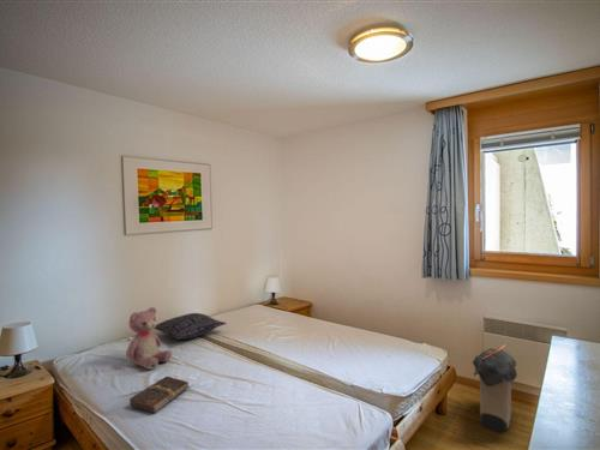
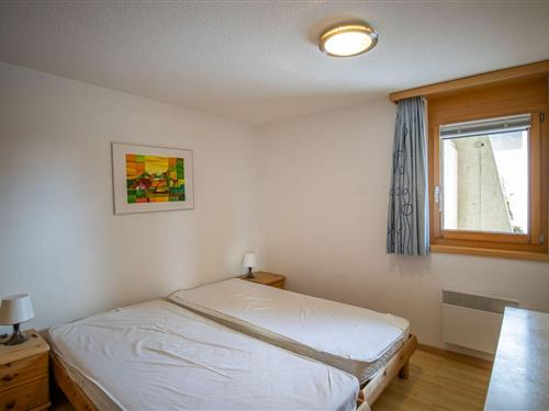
- laundry hamper (493, 377)
- teddy bear (148, 336)
- pillow (188, 325)
- book (161, 391)
